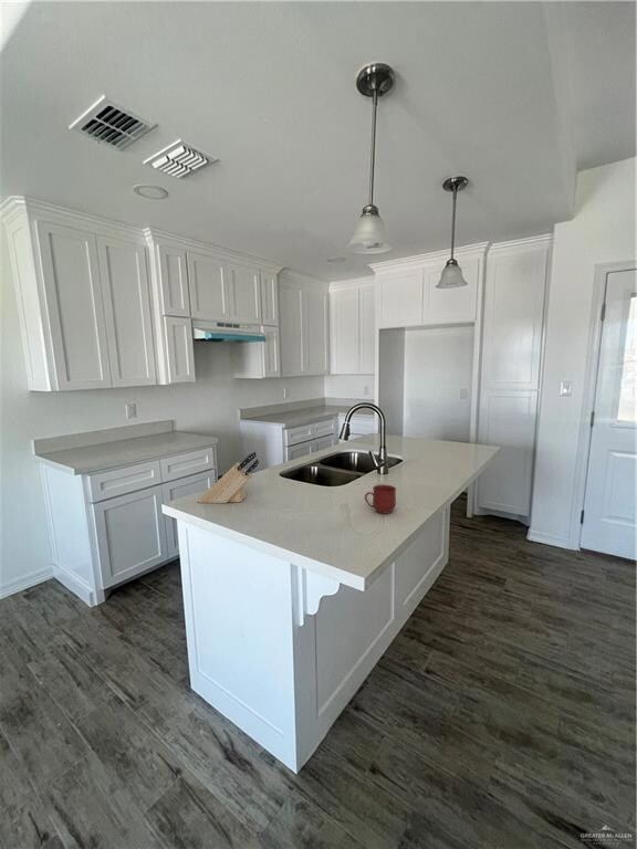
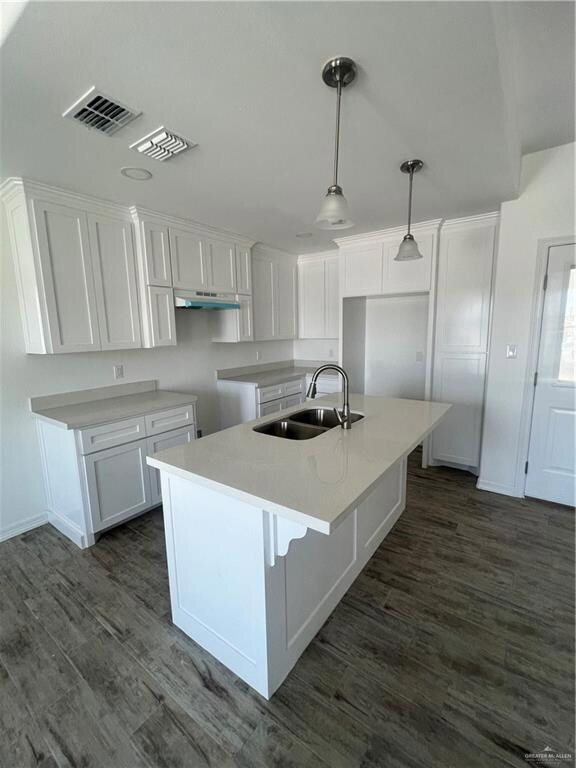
- knife block (229, 475)
- mug (379, 500)
